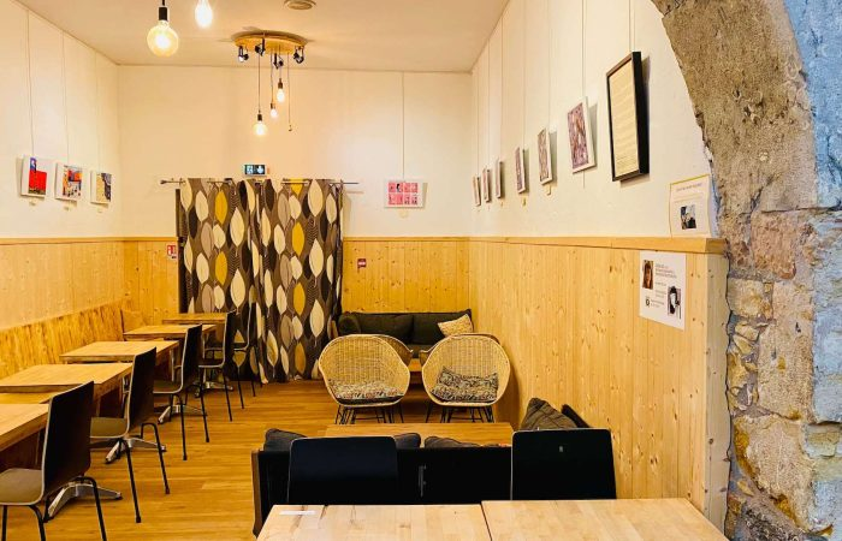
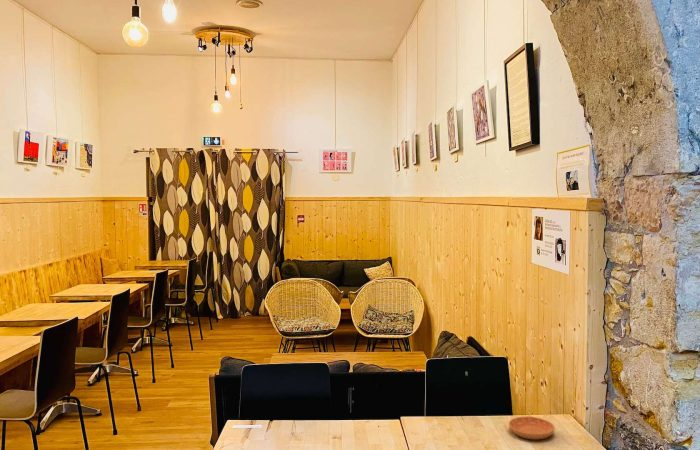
+ saucer (531, 428)
